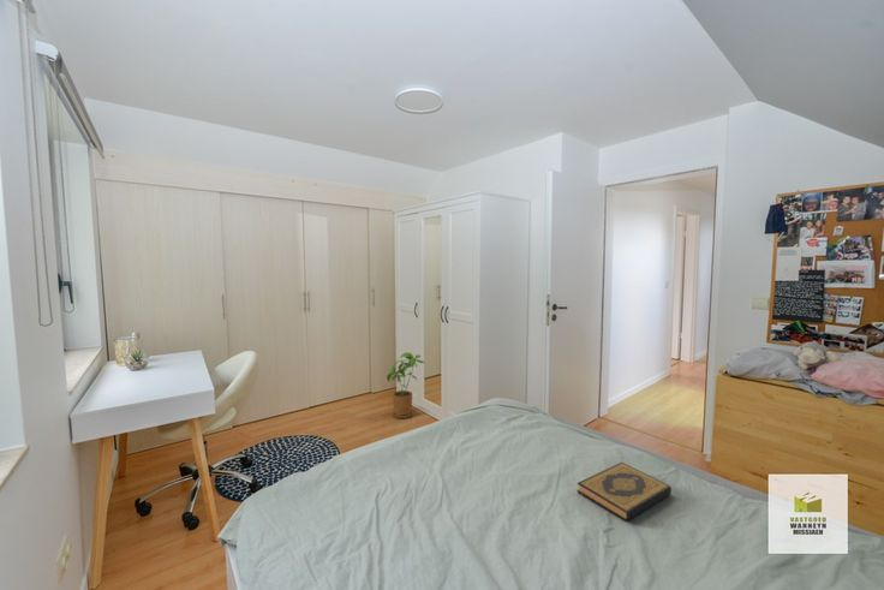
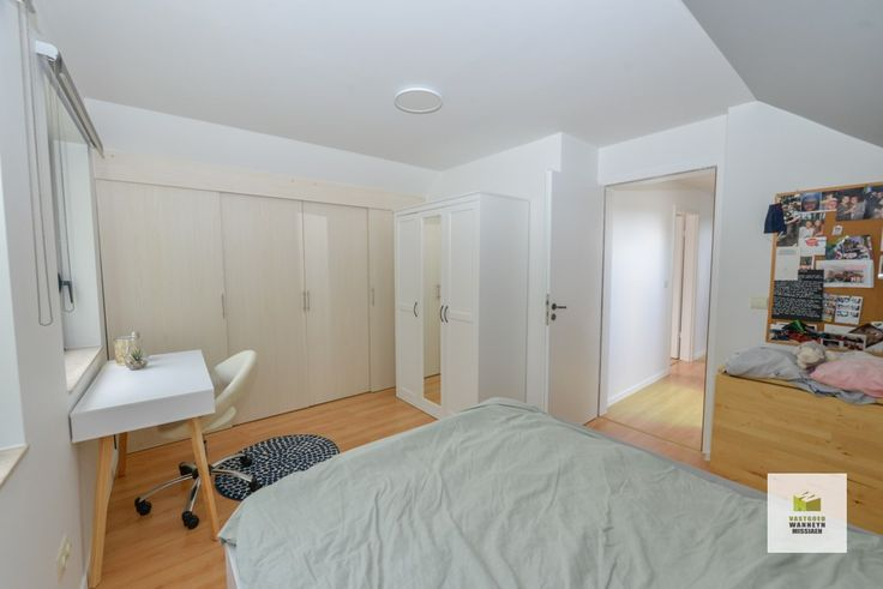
- hardback book (623, 488)
- house plant (402, 385)
